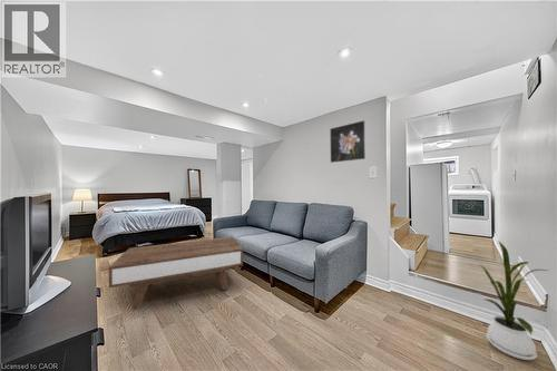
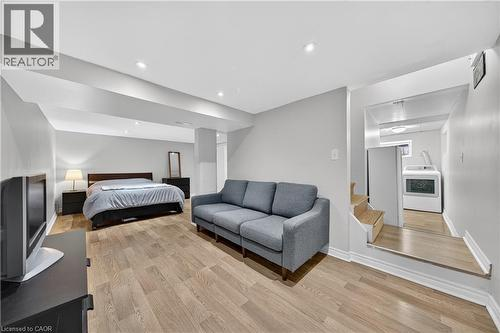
- house plant (509, 296)
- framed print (346, 143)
- coffee table (185, 267)
